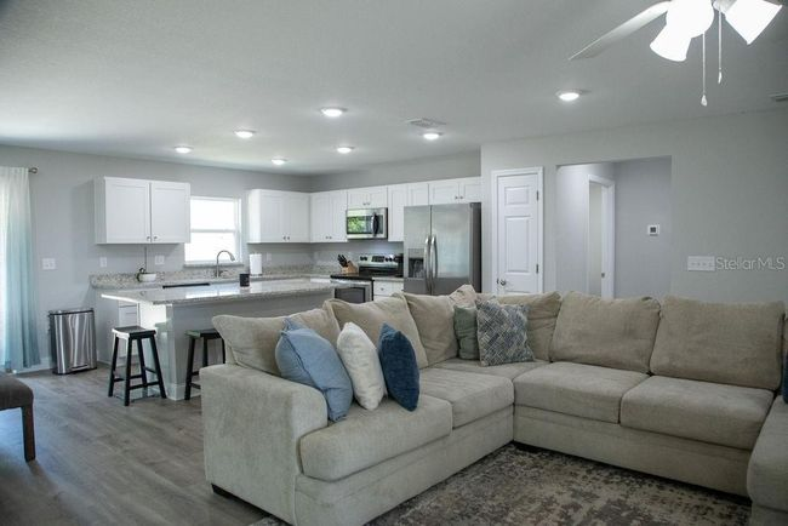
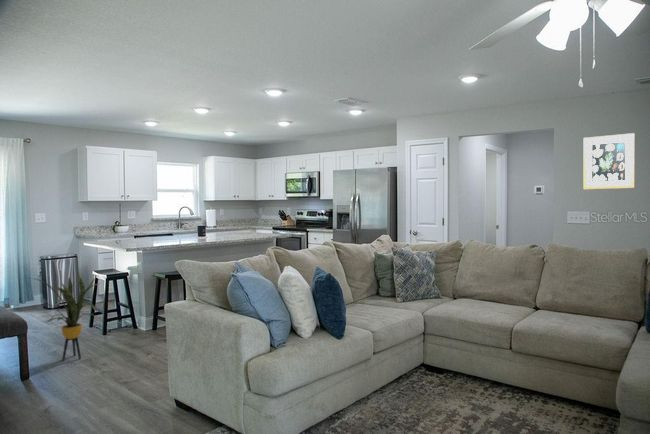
+ wall art (608, 162)
+ house plant (67, 315)
